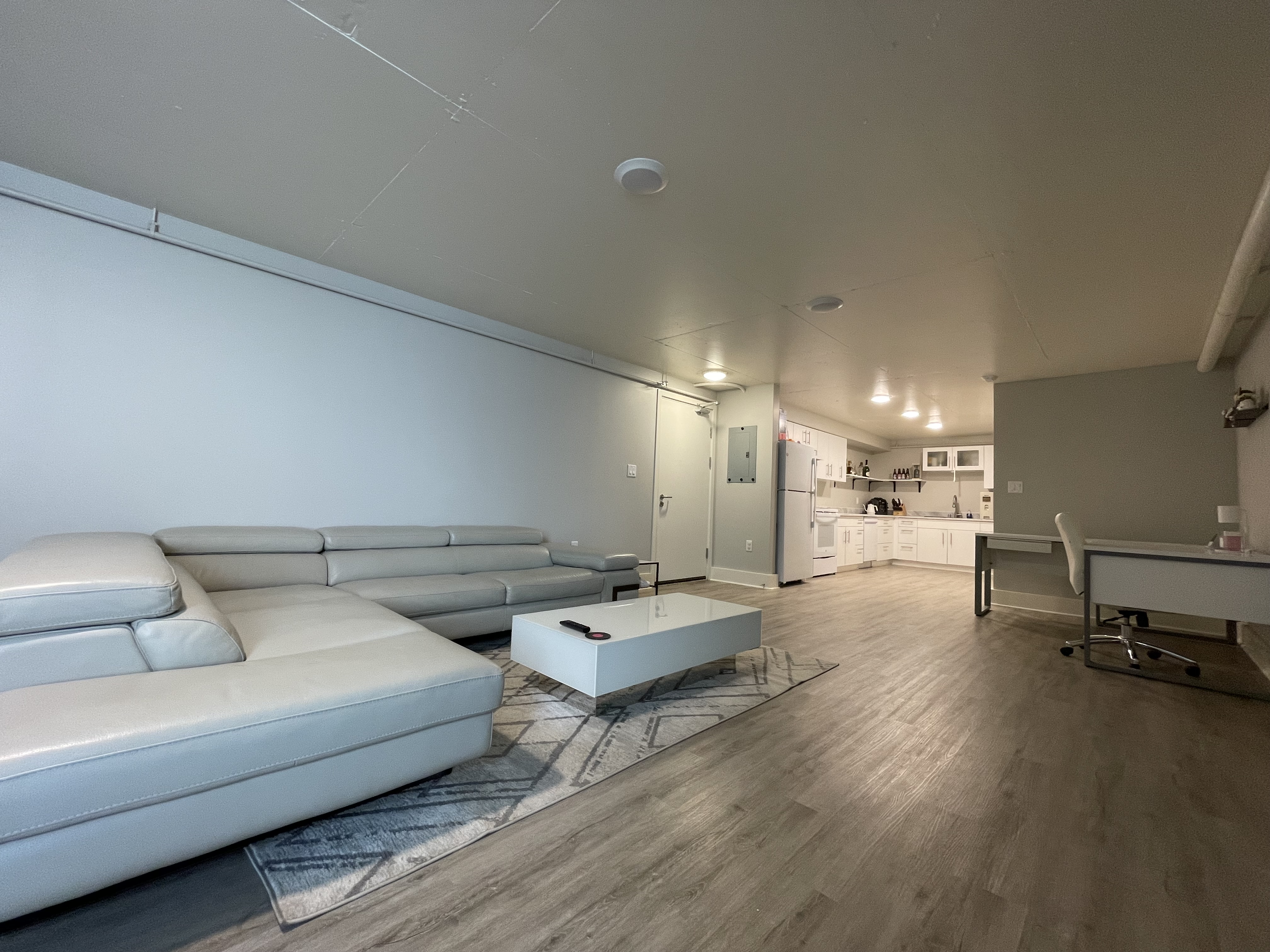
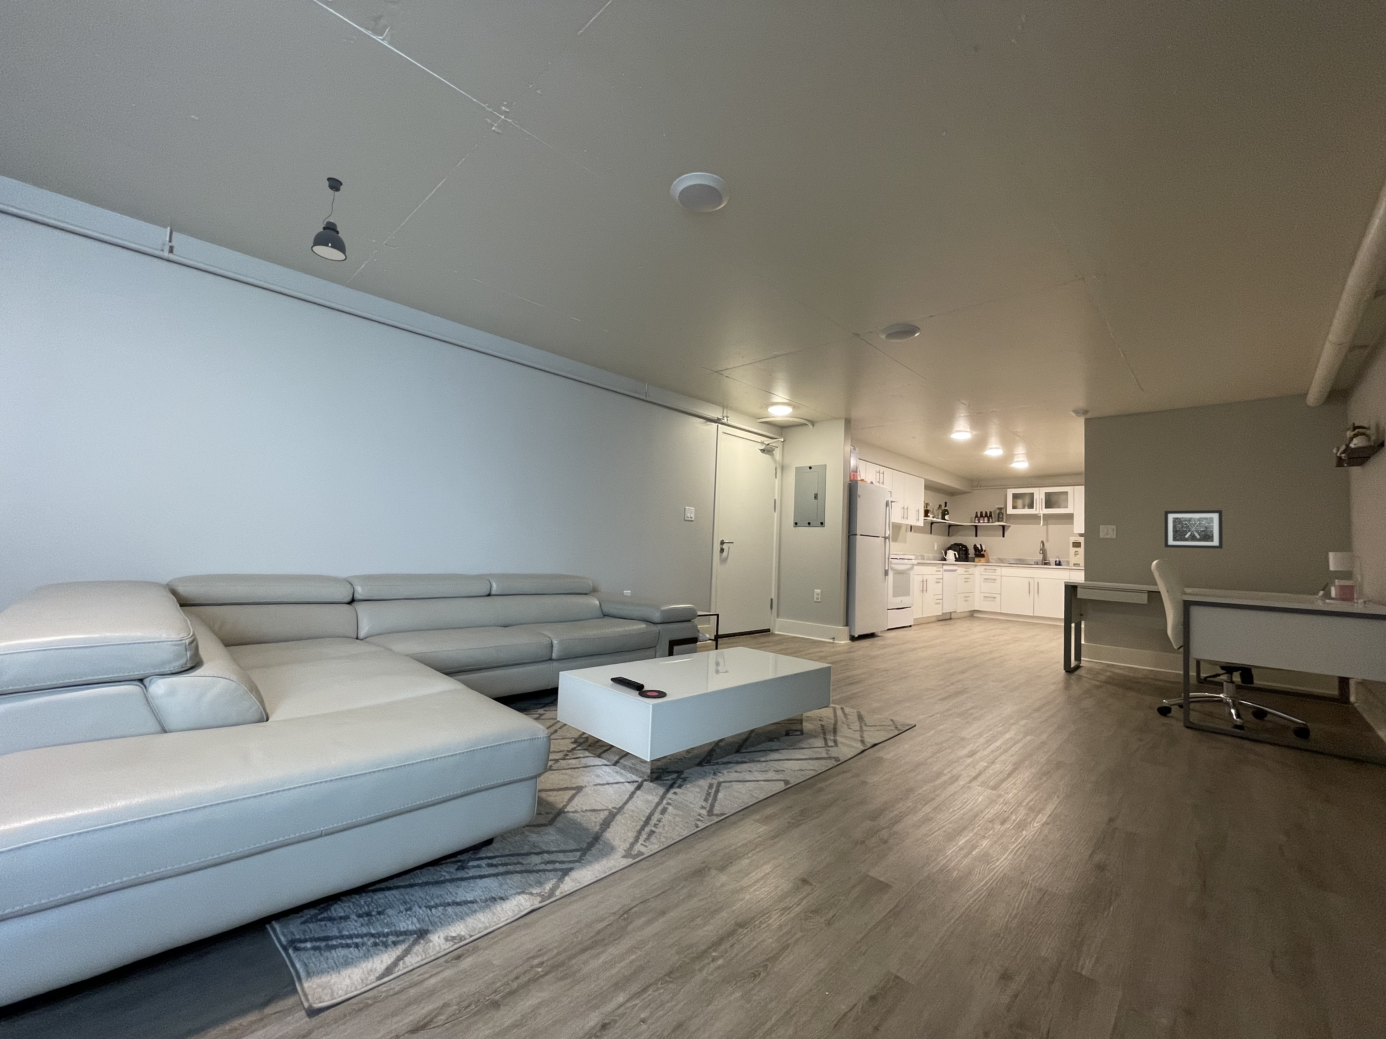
+ pendant light (332, 218)
+ wall art (1193, 529)
